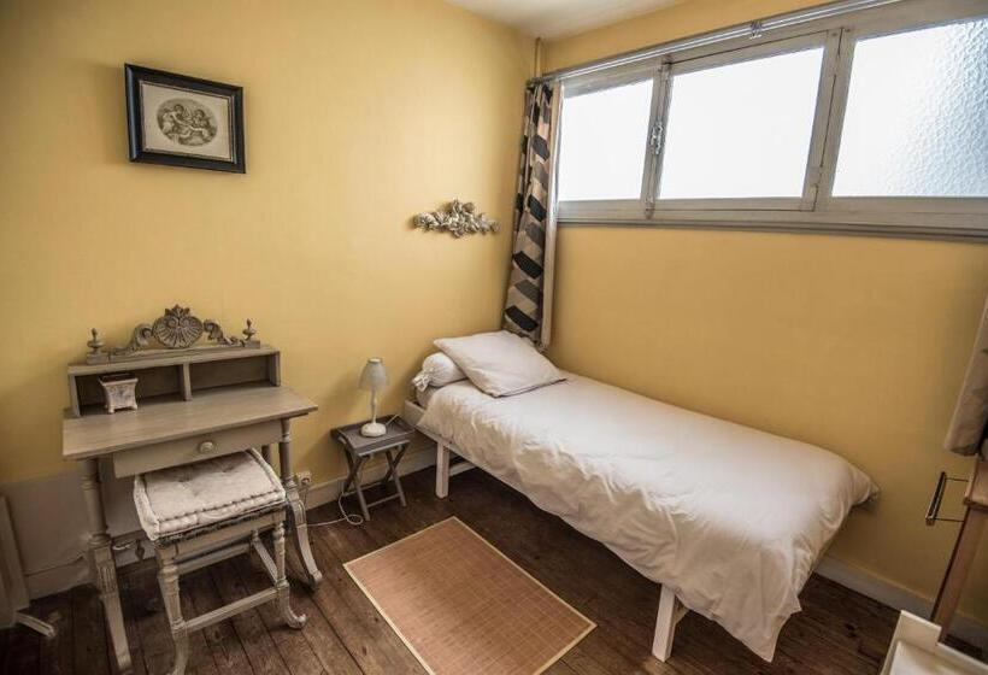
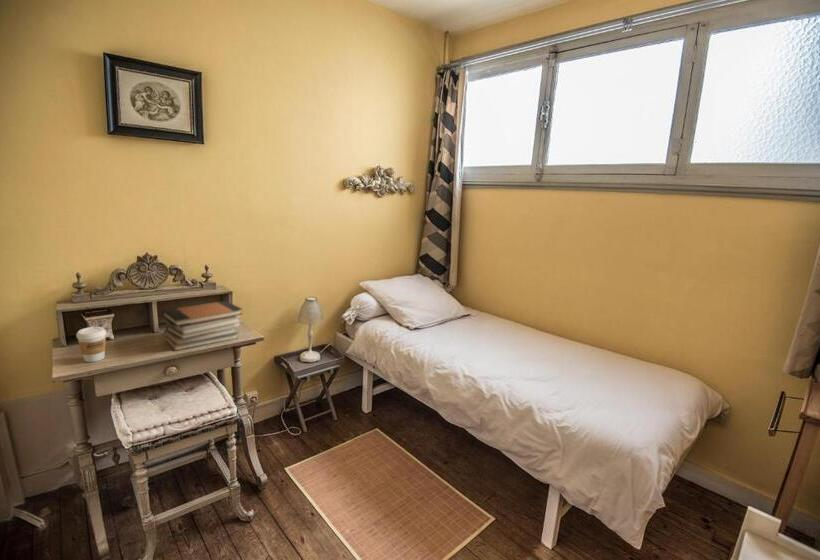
+ book stack (203, 324)
+ coffee cup (92, 344)
